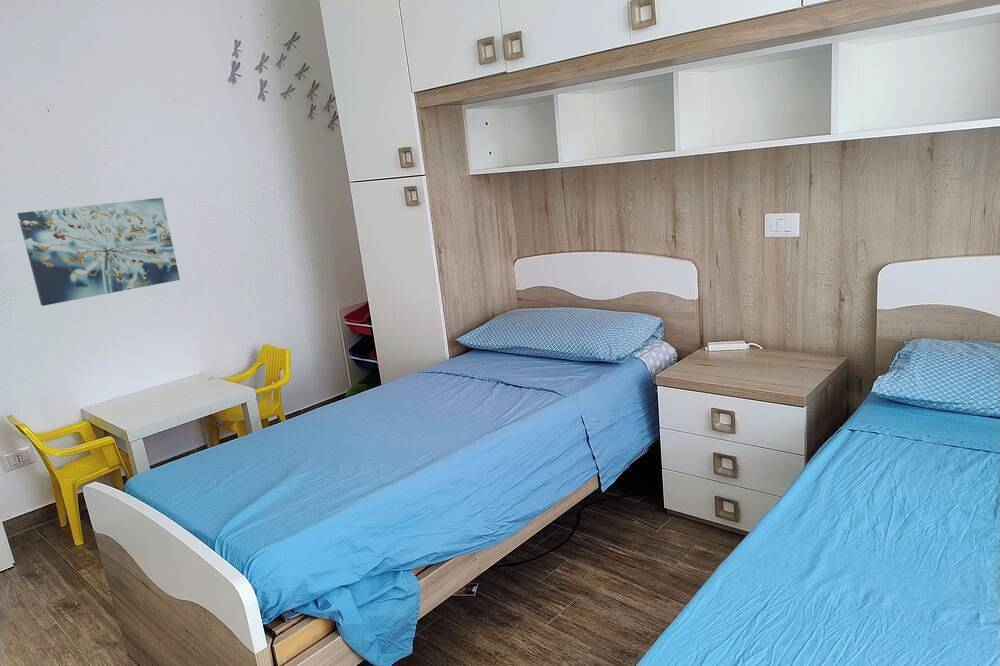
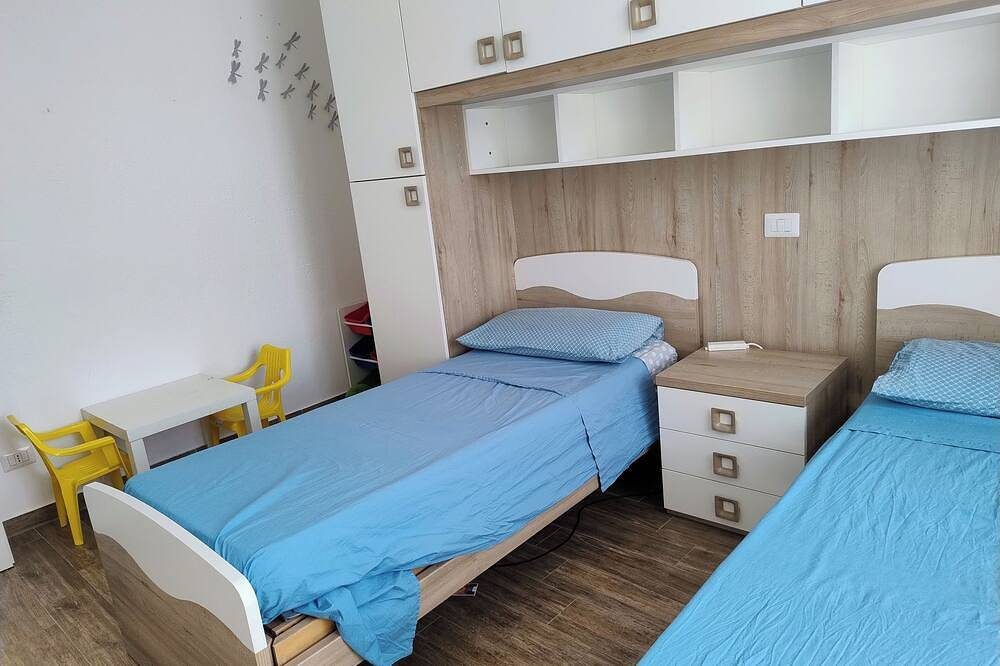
- wall art (104, 249)
